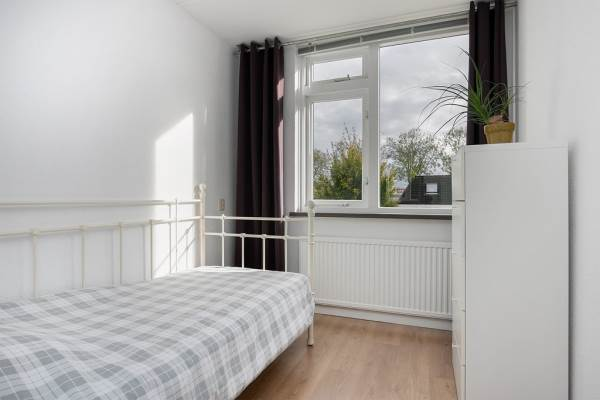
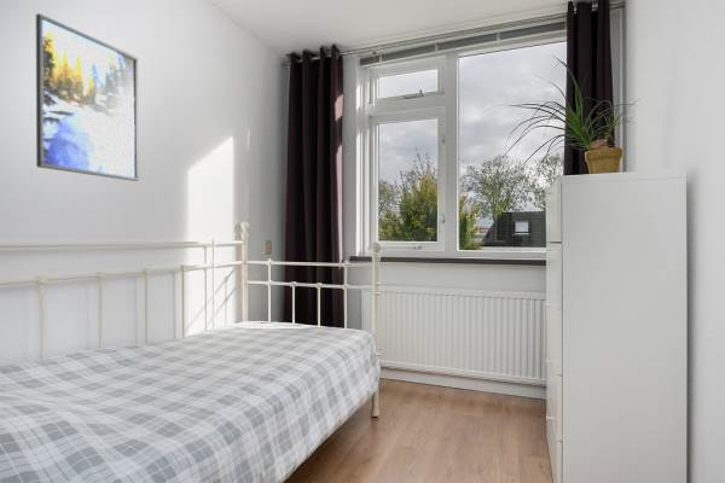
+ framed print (92, 106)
